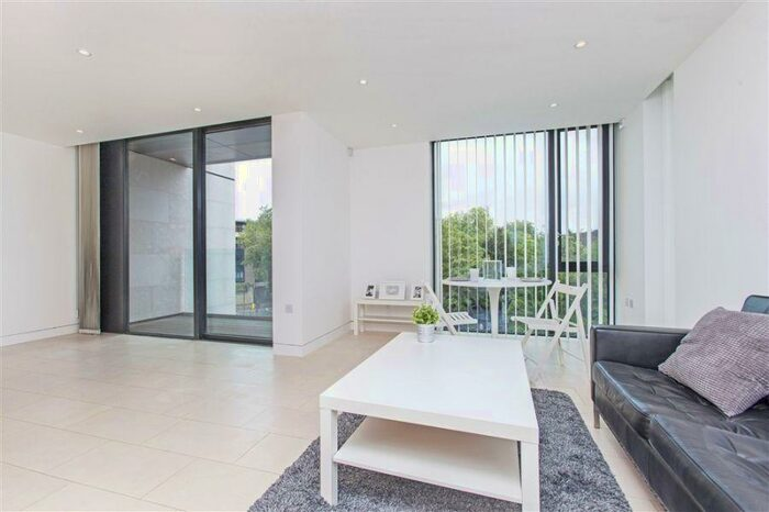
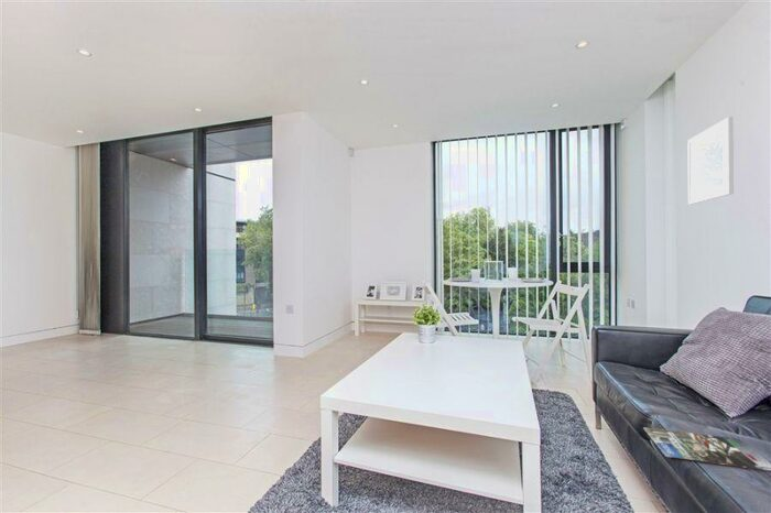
+ magazine (704, 447)
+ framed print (708, 164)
